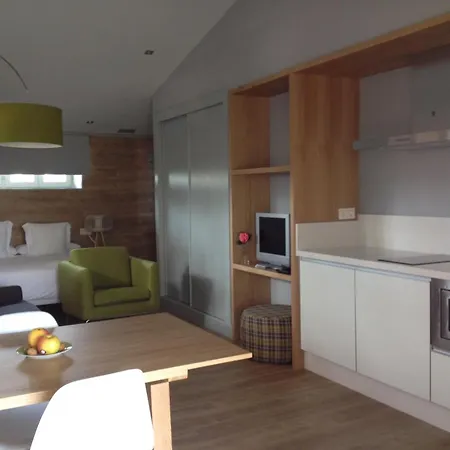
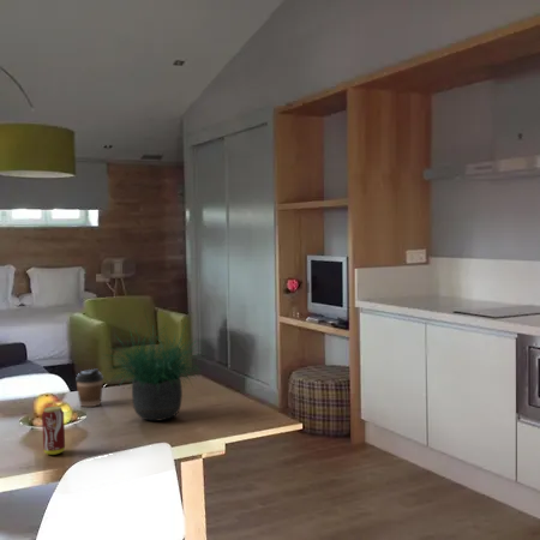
+ coffee cup (89, 386)
+ potted plant (156, 361)
+ beverage can (53, 430)
